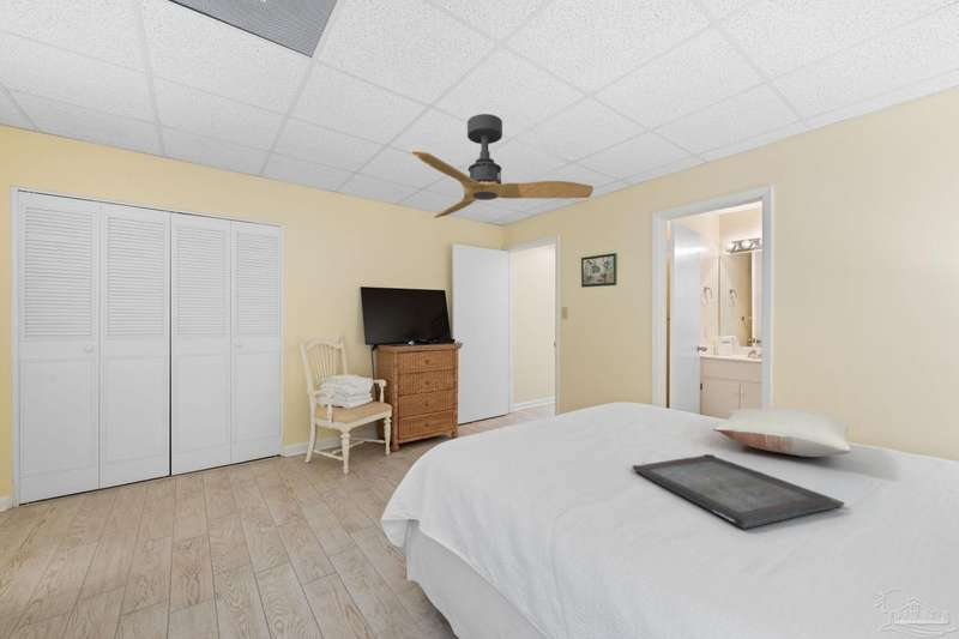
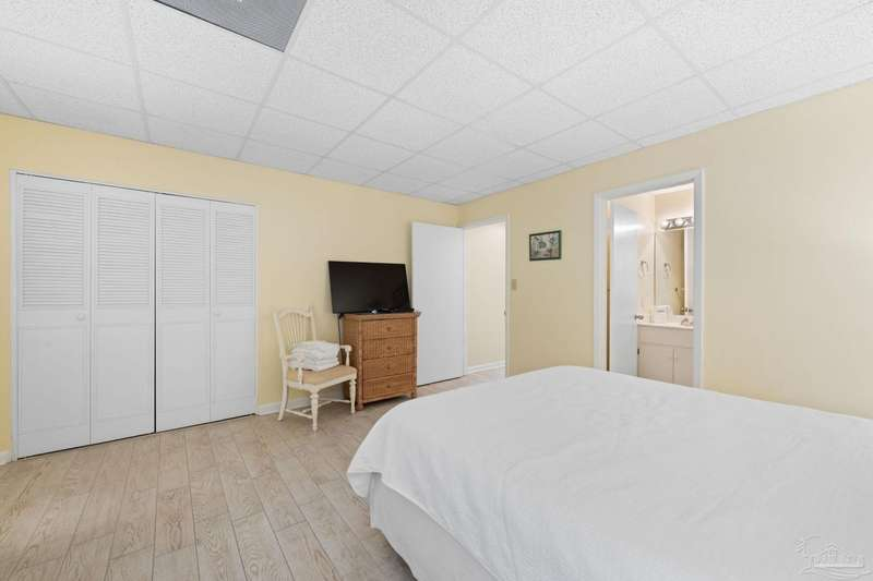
- serving tray (725, 483)
- pillow (780, 428)
- ceiling fan (497, 164)
